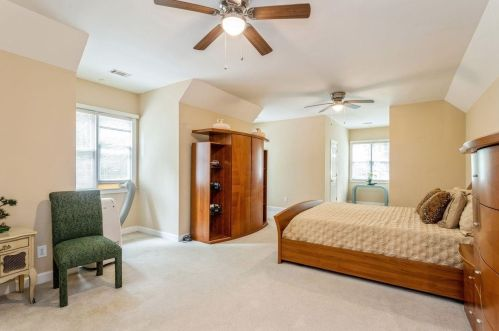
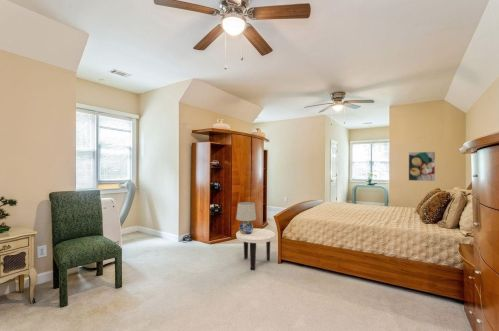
+ table lamp (246, 218)
+ side table (255, 248)
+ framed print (421, 166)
